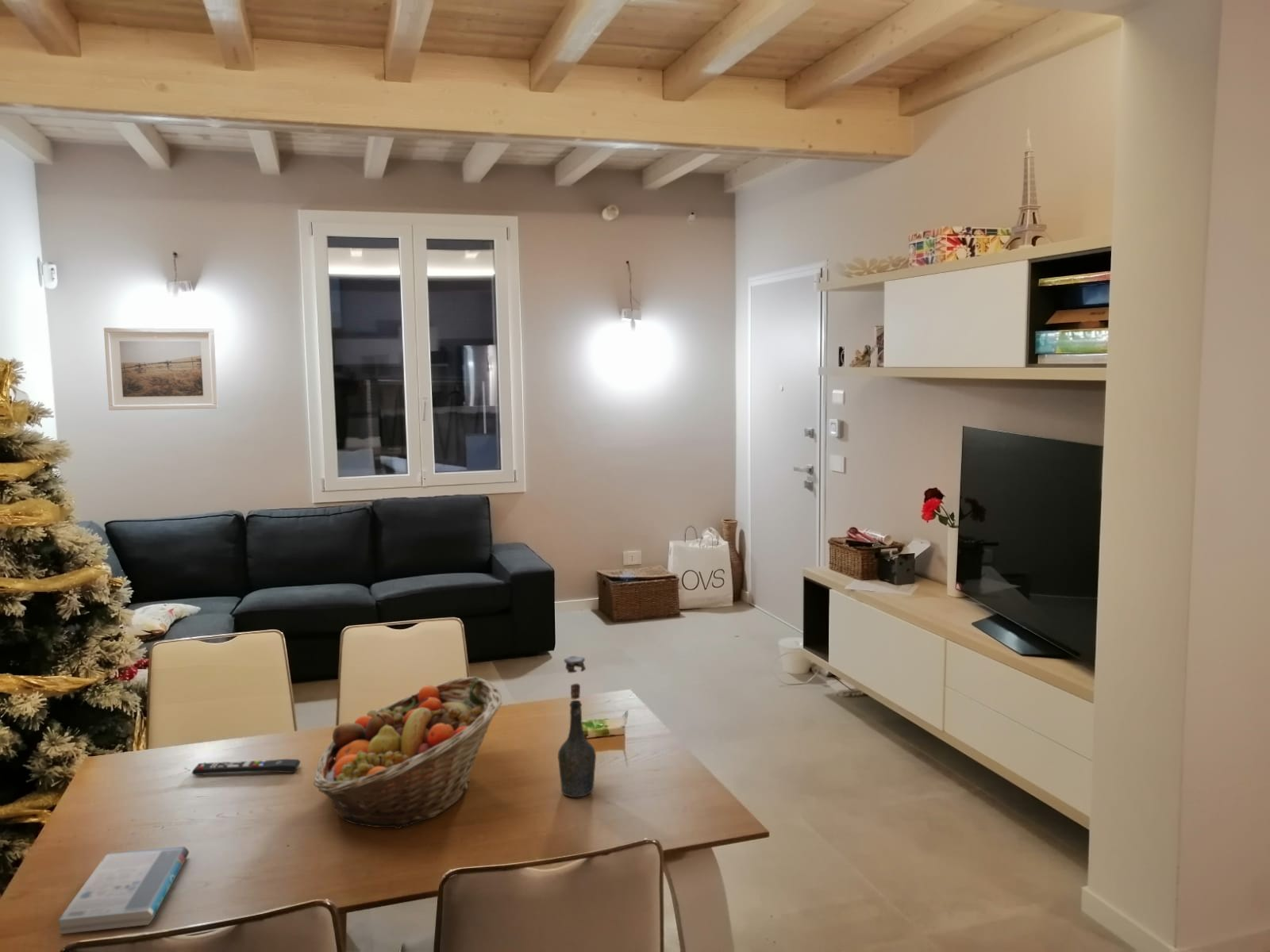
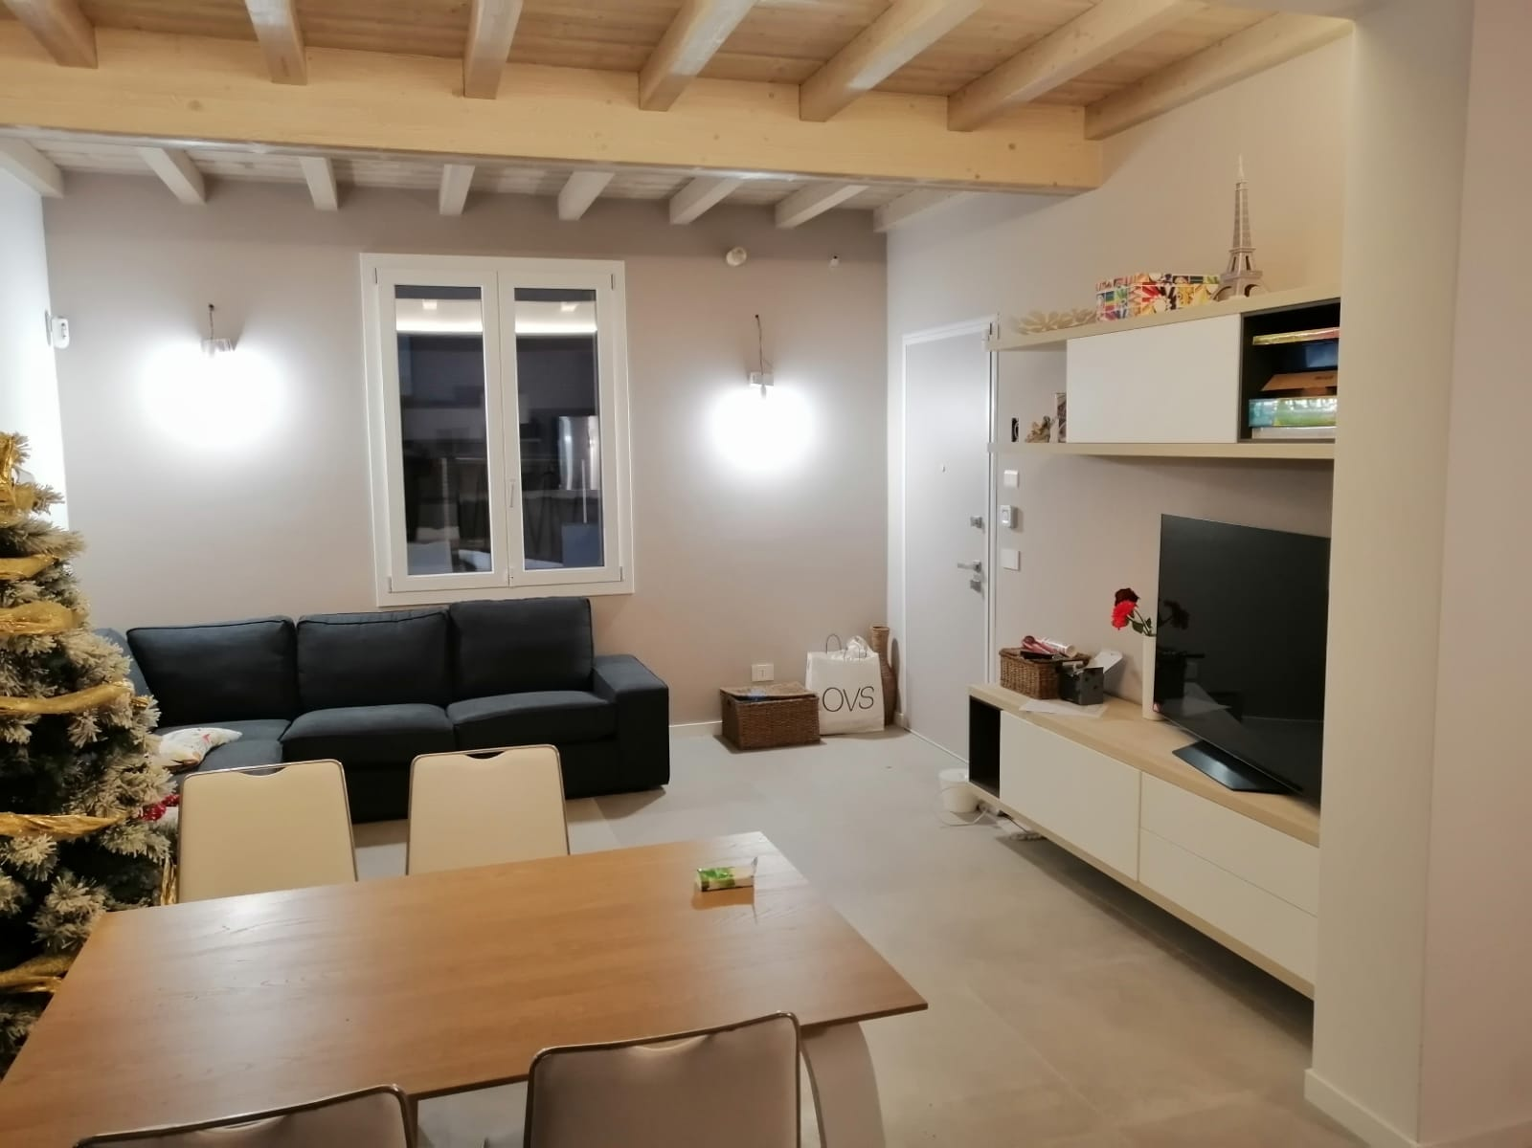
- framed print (162, 368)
- remote control (247, 767)
- fruit basket (410, 746)
- book (128, 886)
- bottle (576, 725)
